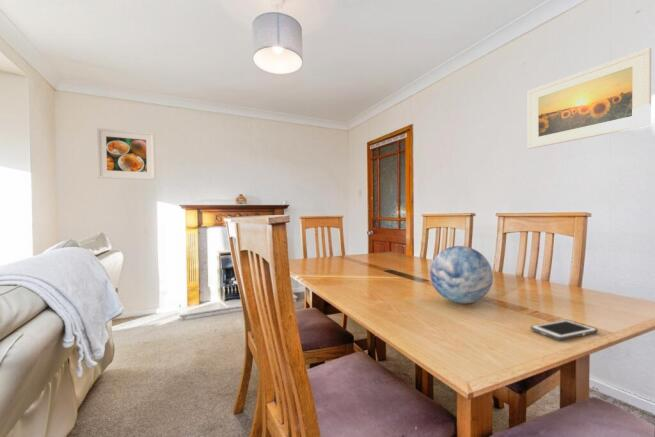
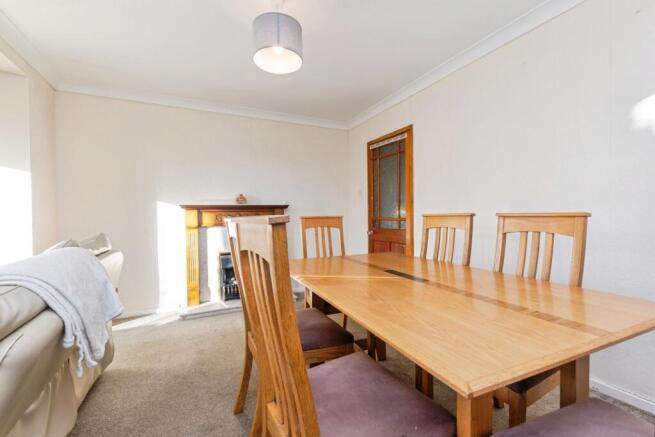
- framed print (580, 105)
- decorative orb (460, 274)
- cell phone (563, 329)
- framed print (127, 154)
